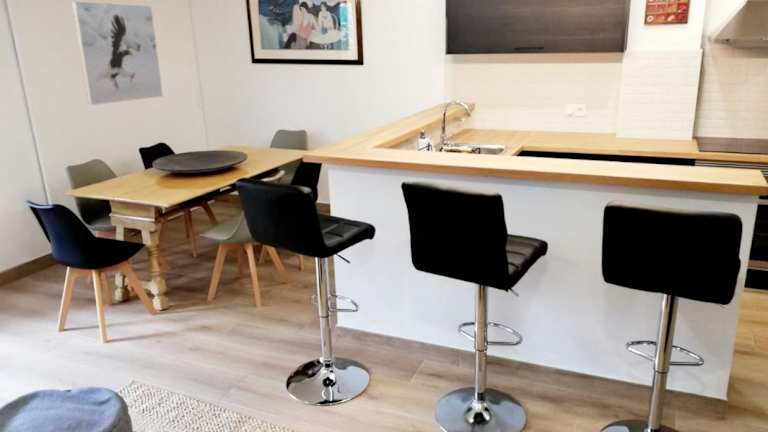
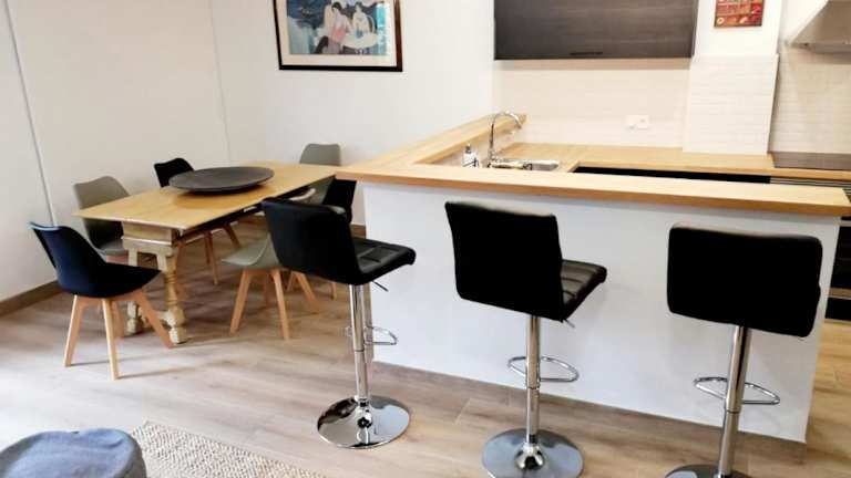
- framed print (121, 53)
